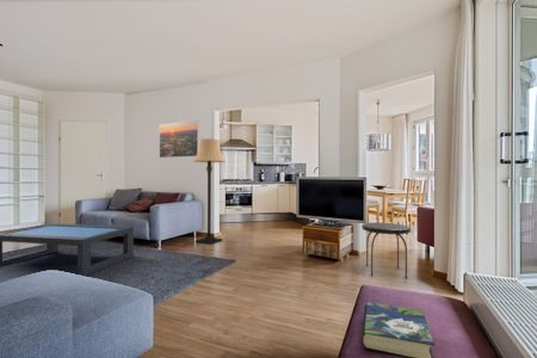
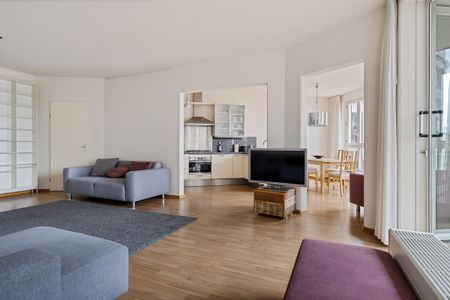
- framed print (178, 140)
- side table (397, 248)
- coffee table (66, 243)
- book (394, 327)
- lamp (209, 190)
